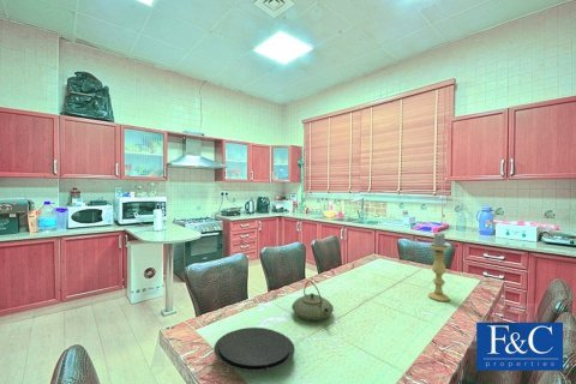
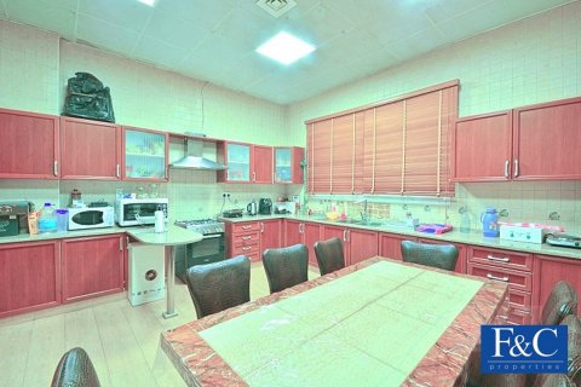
- candle holder (438, 264)
- plate (254, 349)
- teapot (313, 299)
